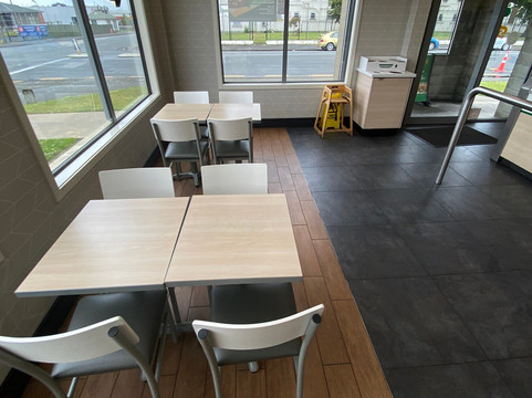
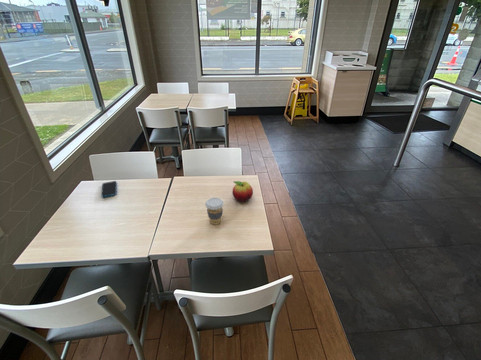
+ fruit (242, 191)
+ smartphone (109, 188)
+ coffee cup (214, 211)
